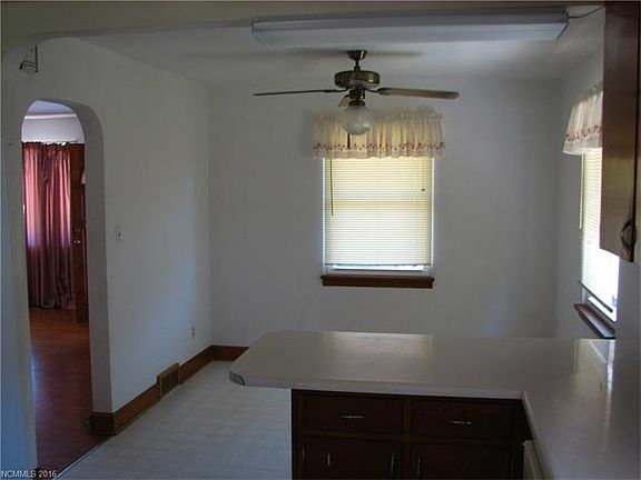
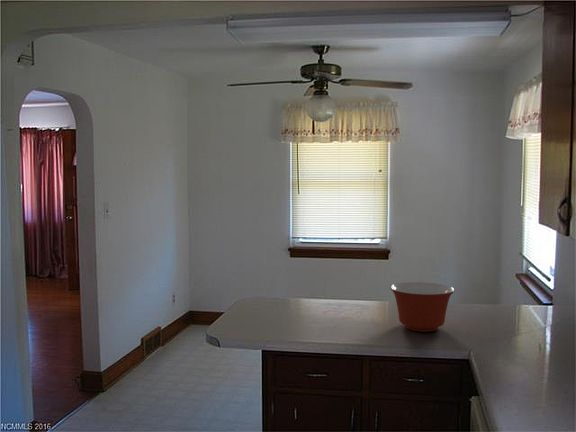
+ mixing bowl (421, 307)
